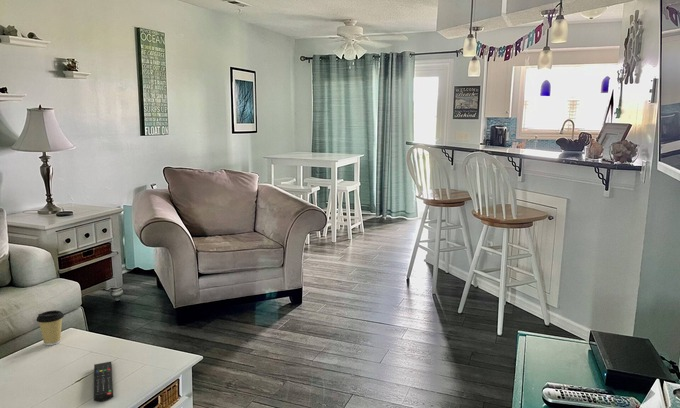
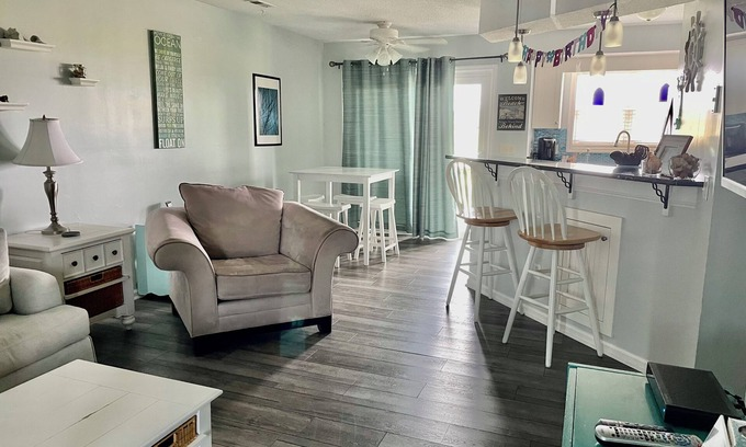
- remote control (103, 380)
- coffee cup (51, 327)
